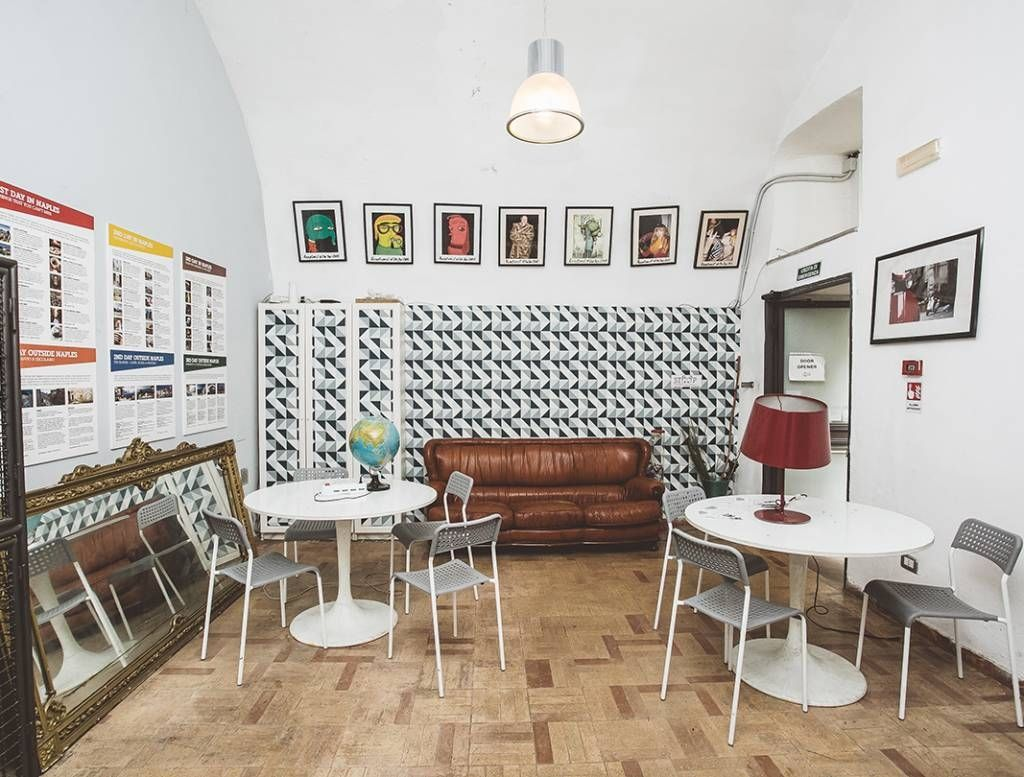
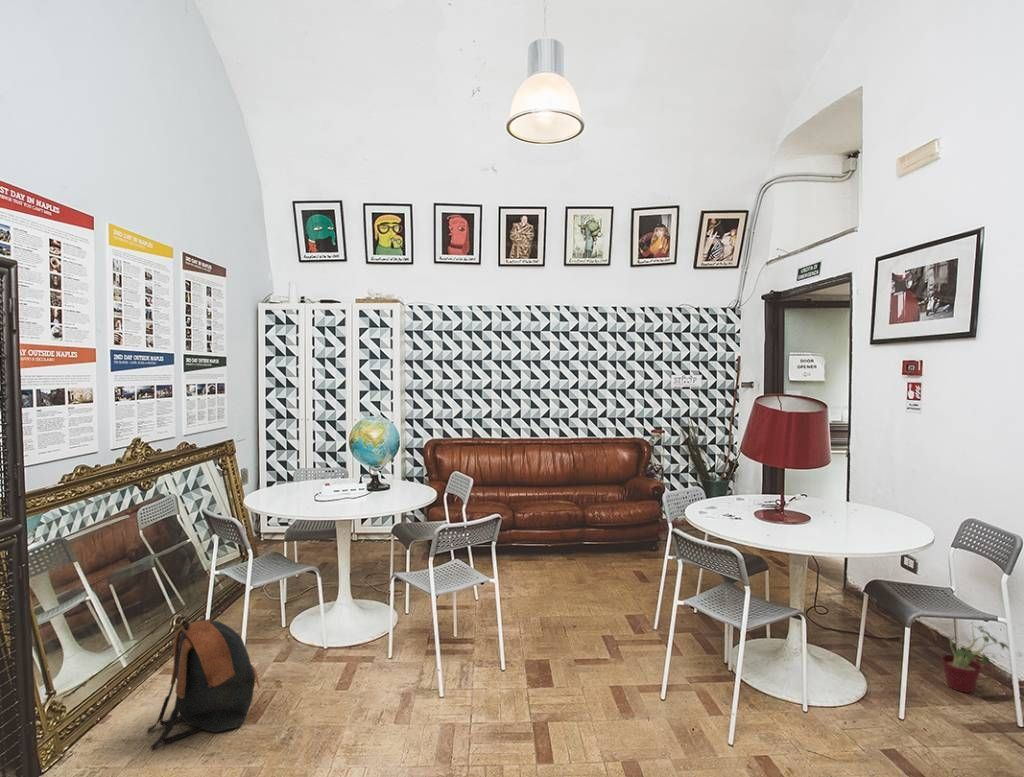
+ backpack (206, 668)
+ potted plant (975, 654)
